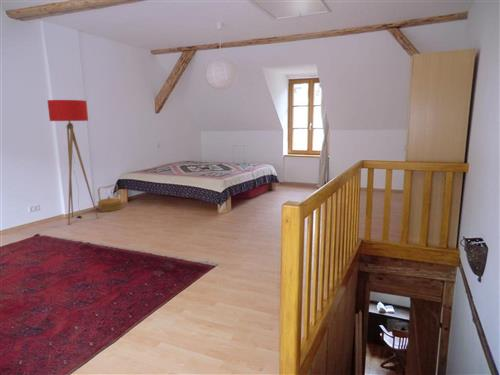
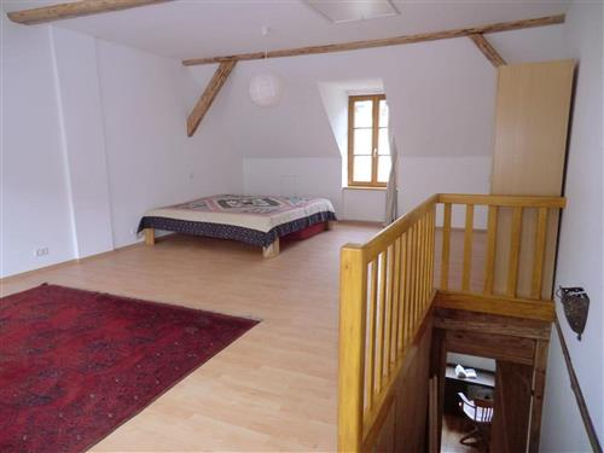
- basket (109, 197)
- floor lamp (74, 161)
